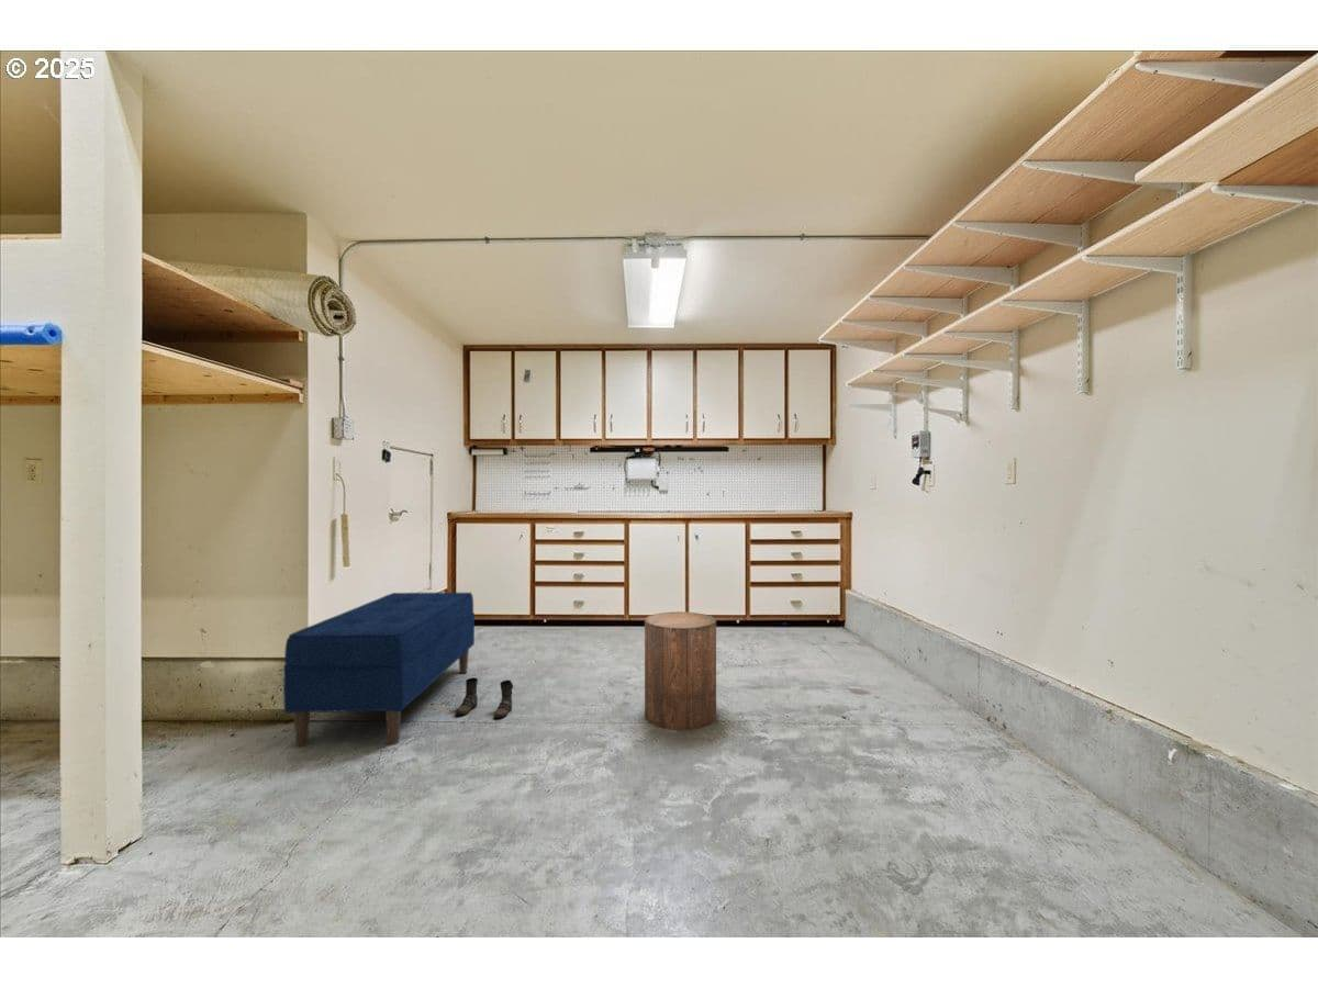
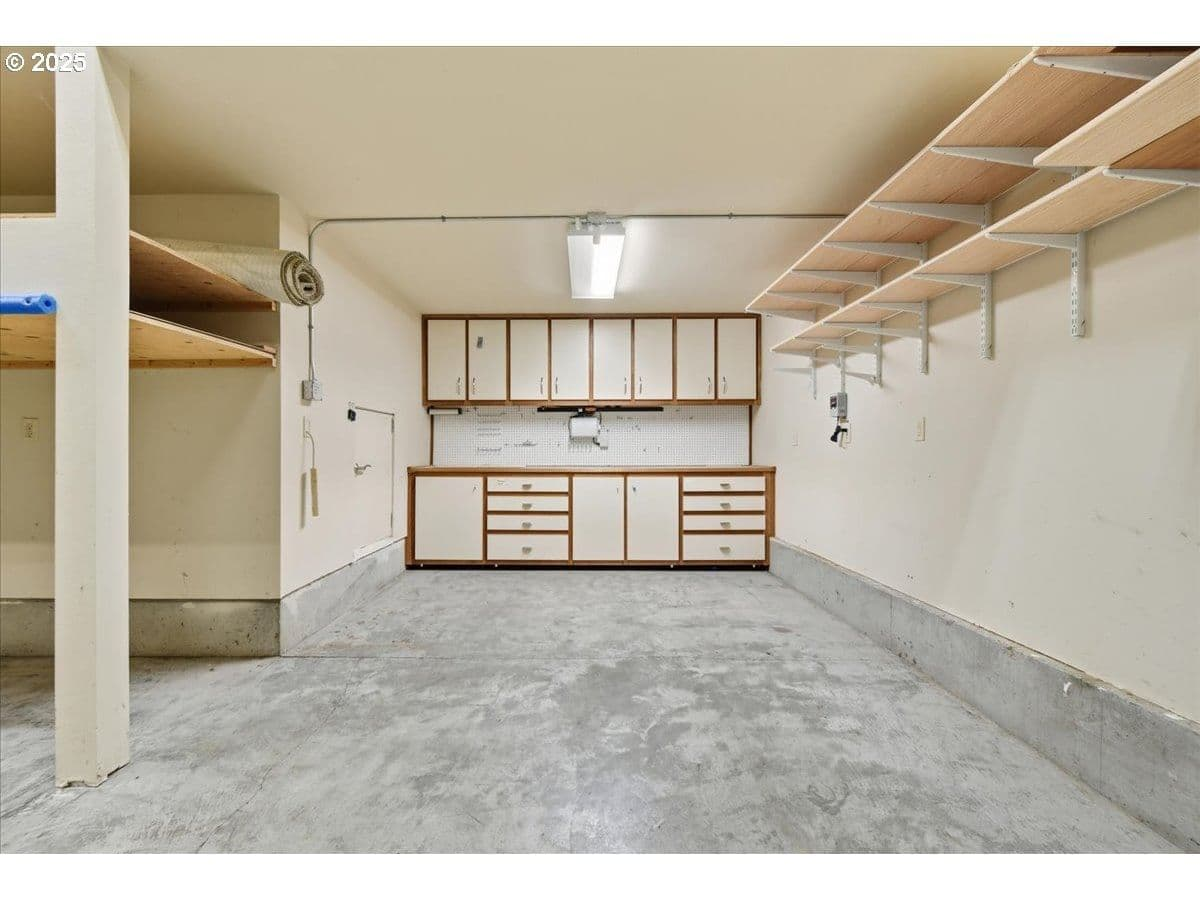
- stool (680, 666)
- boots (477, 697)
- bench (396, 655)
